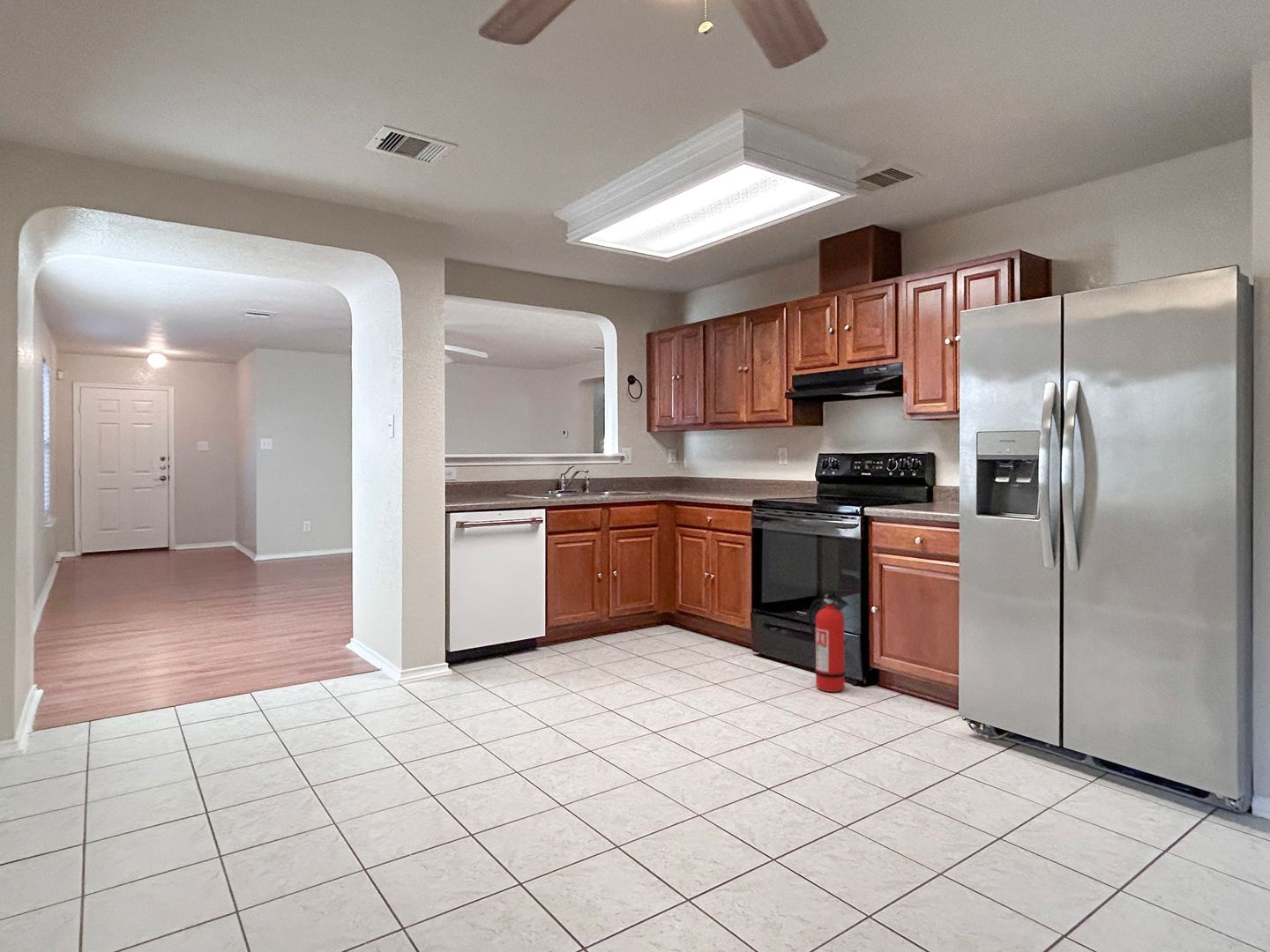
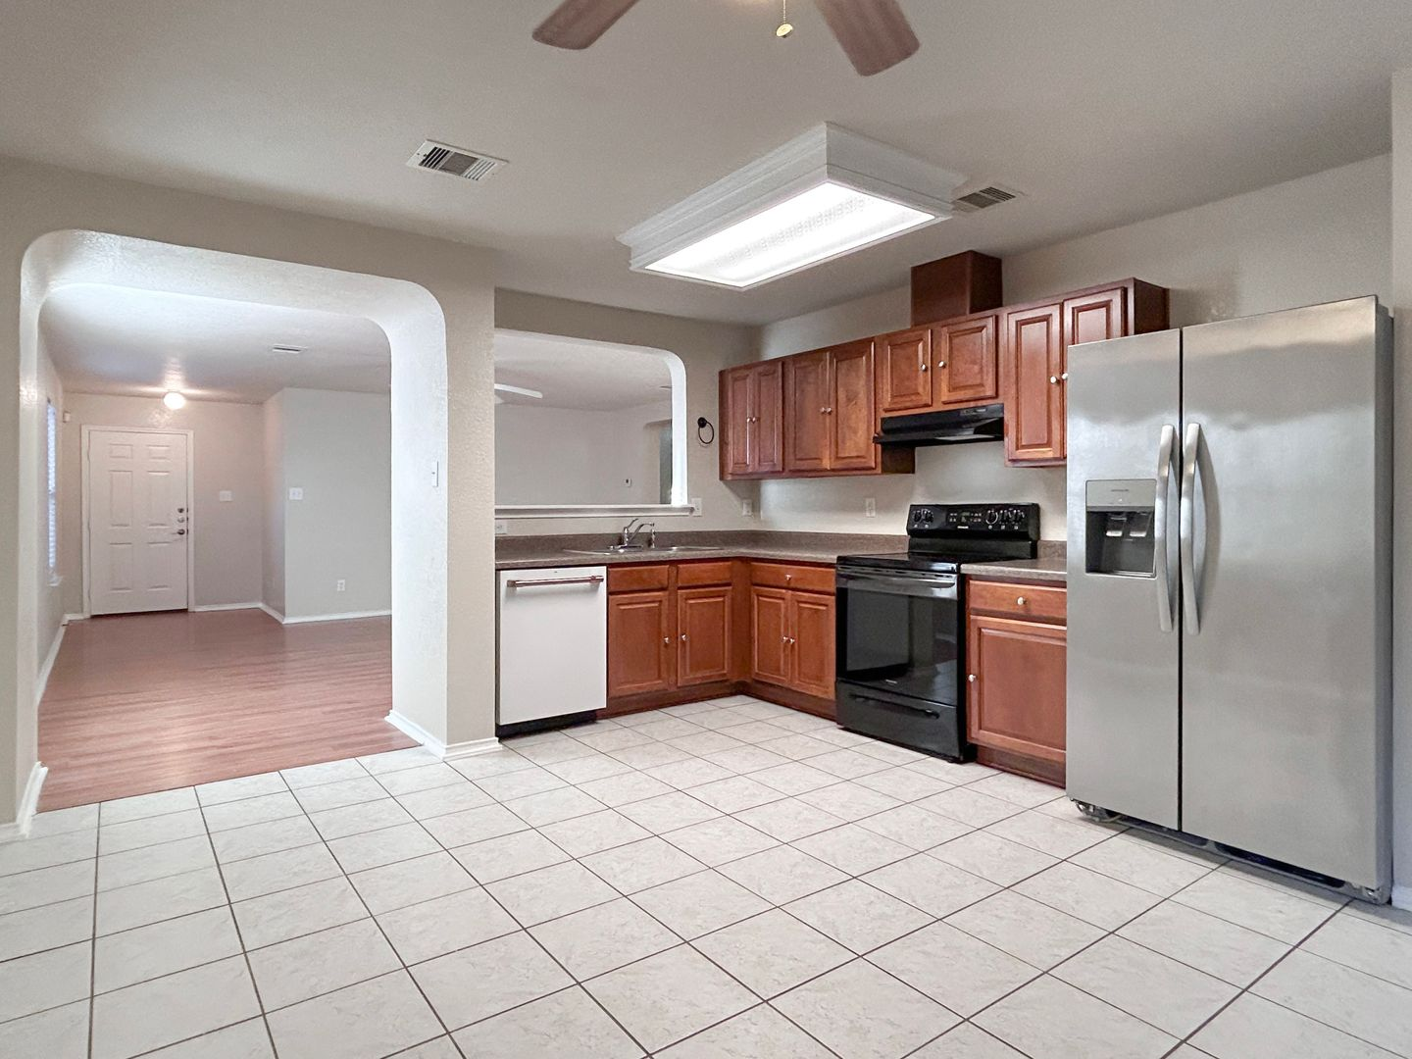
- fire extinguisher (827, 637)
